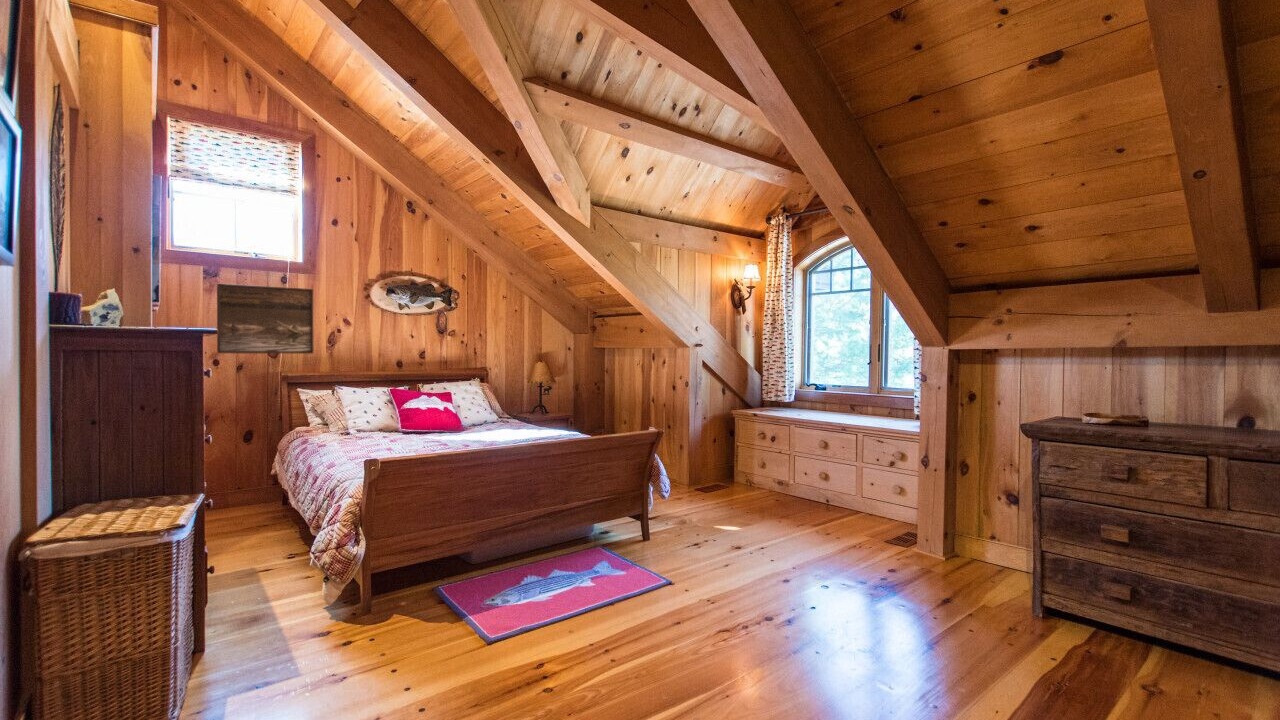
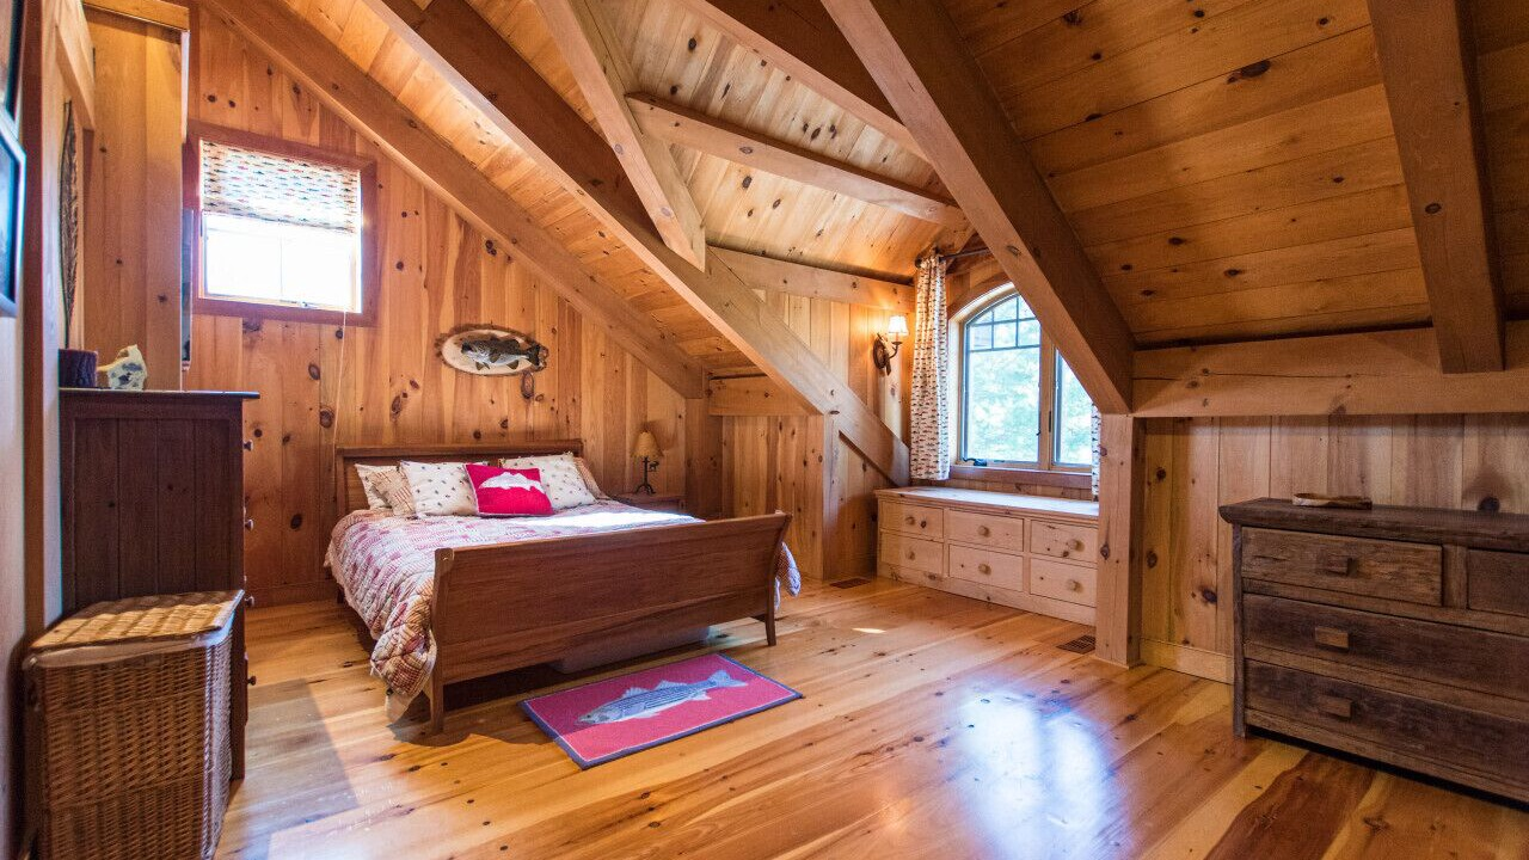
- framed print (267, 319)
